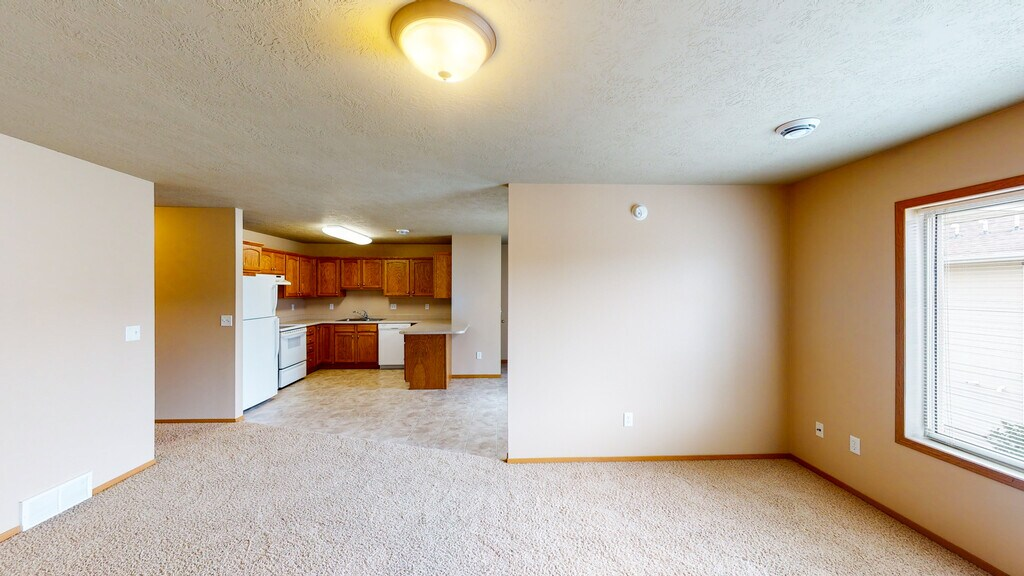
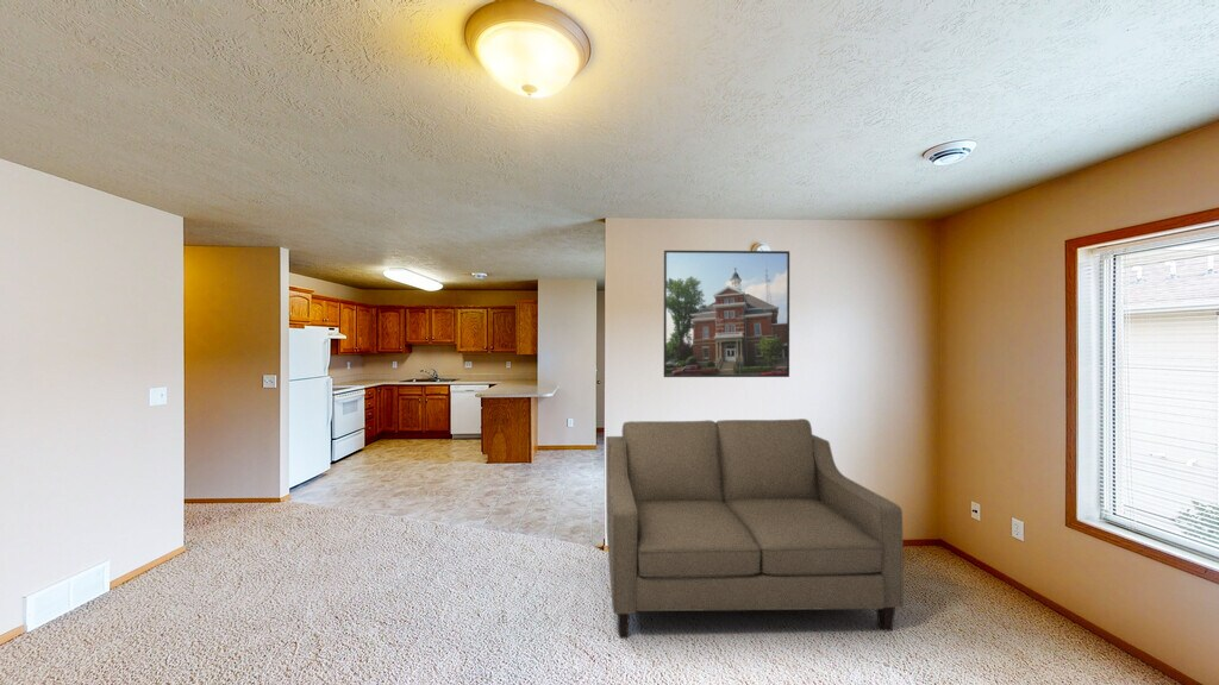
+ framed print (726, 314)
+ sofa (731, 508)
